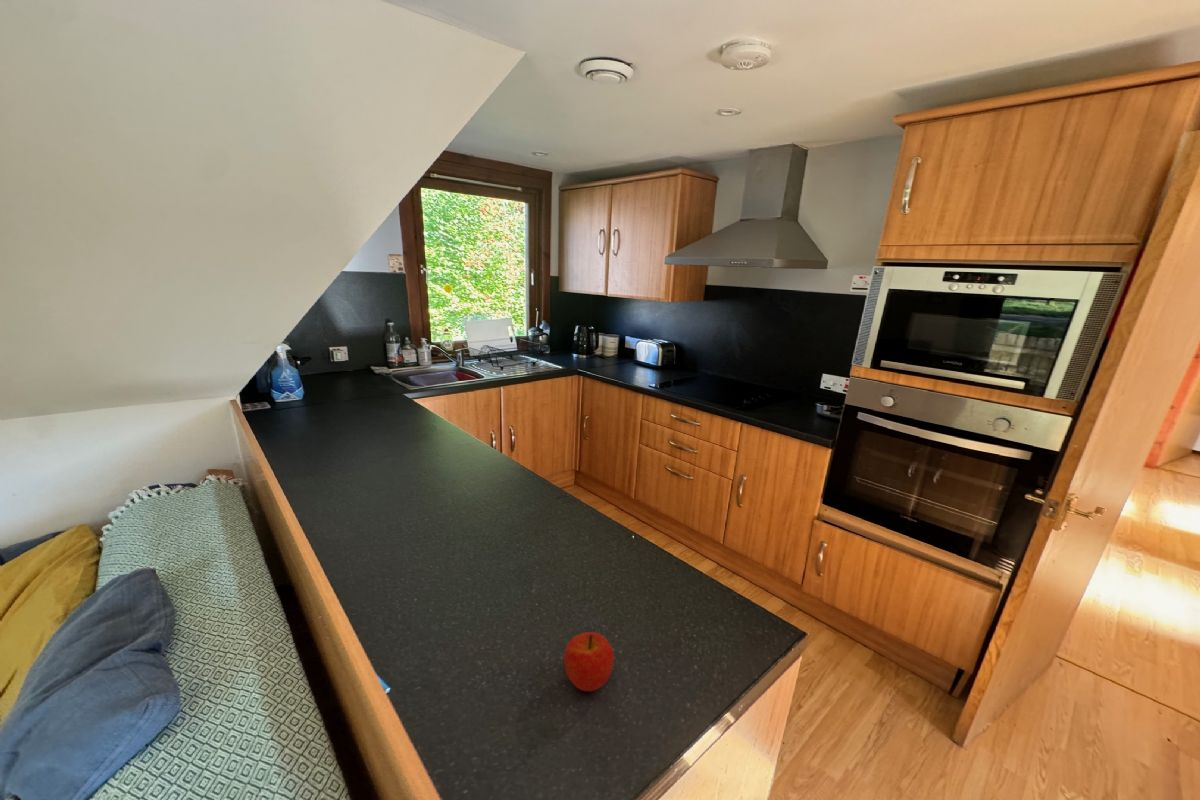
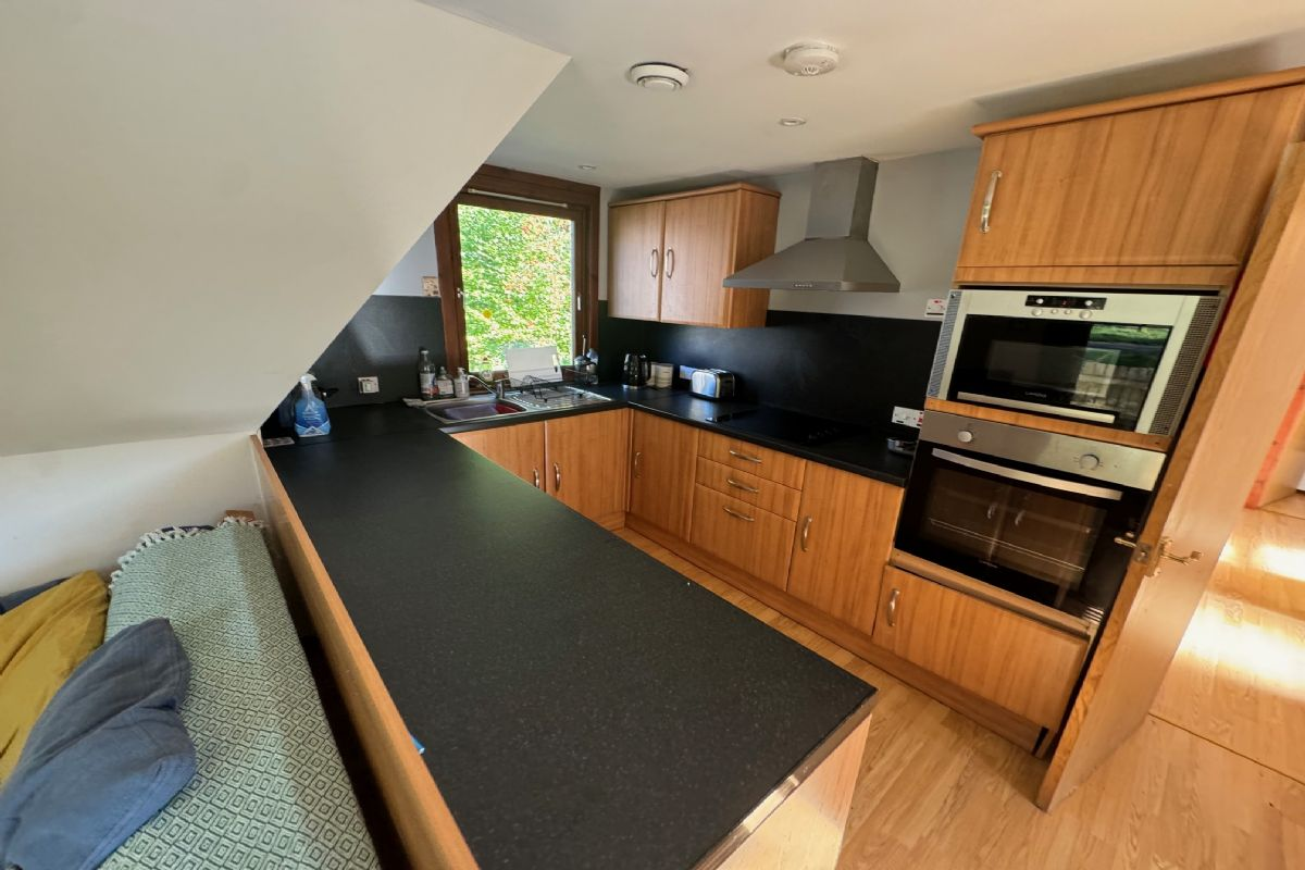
- fruit (588, 660)
